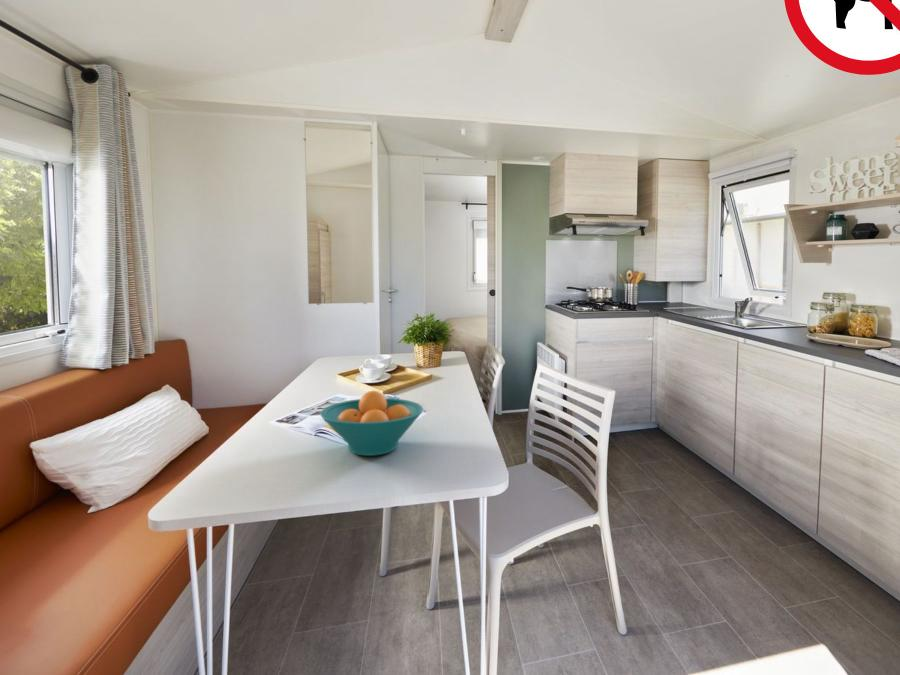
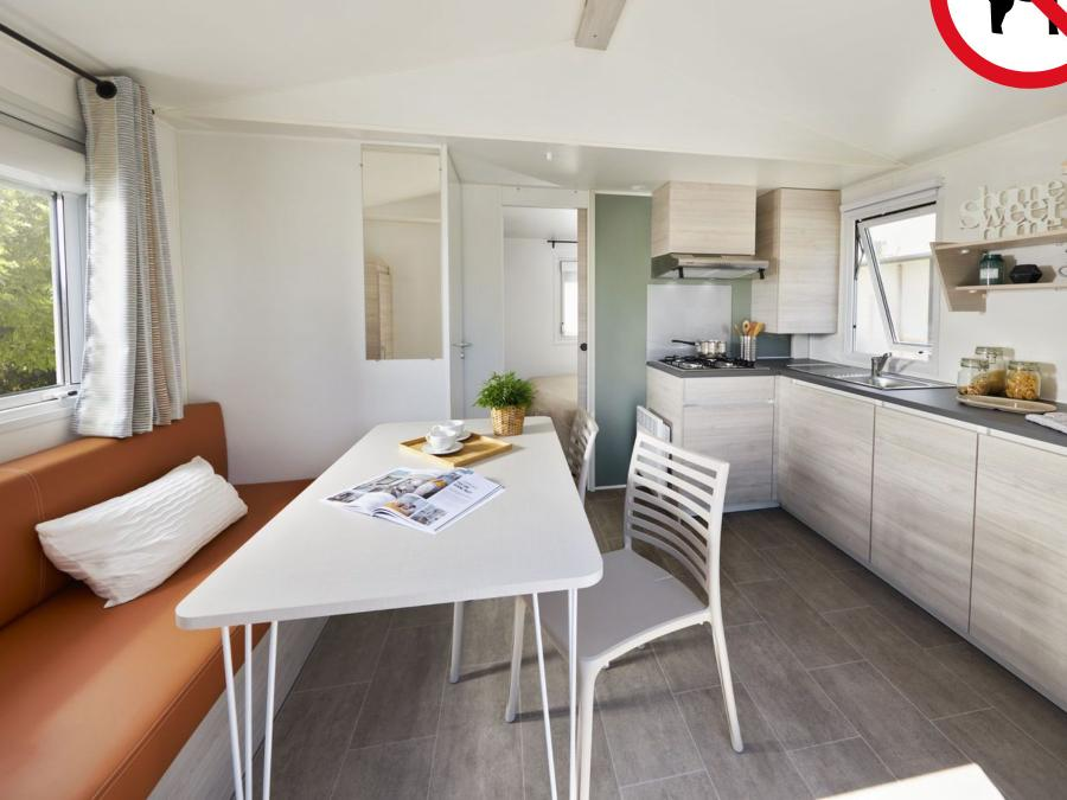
- fruit bowl (372, 420)
